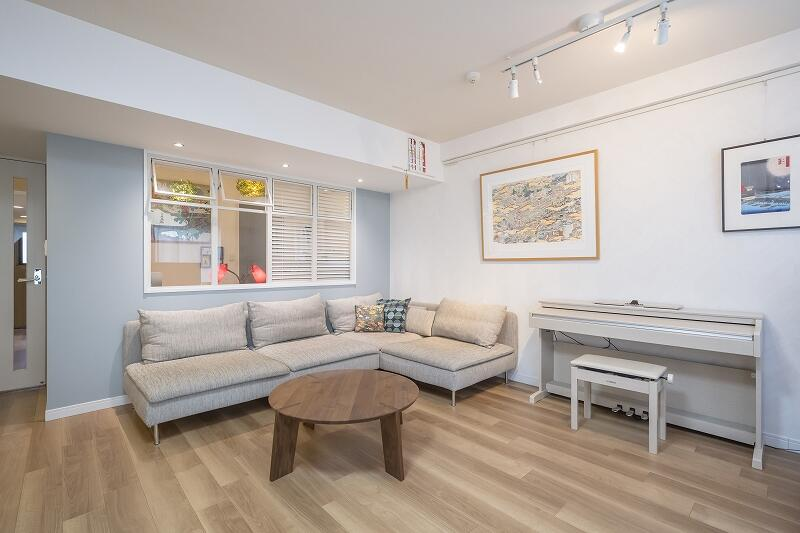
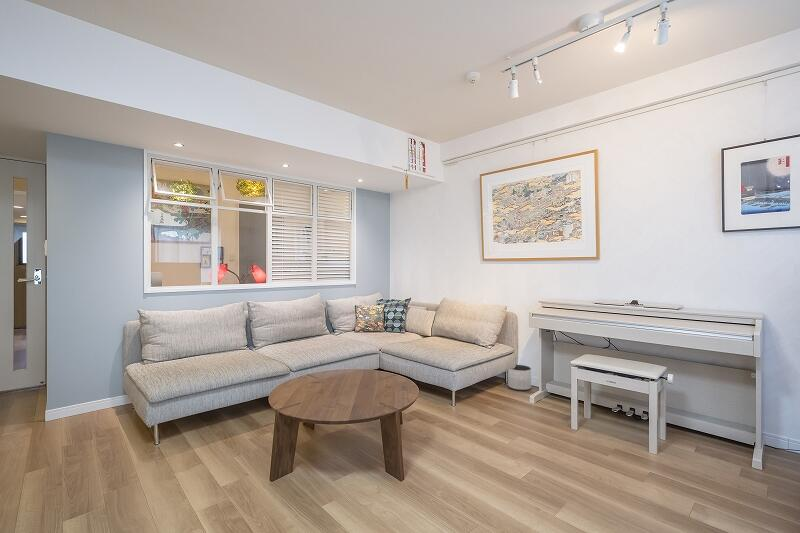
+ planter (519, 377)
